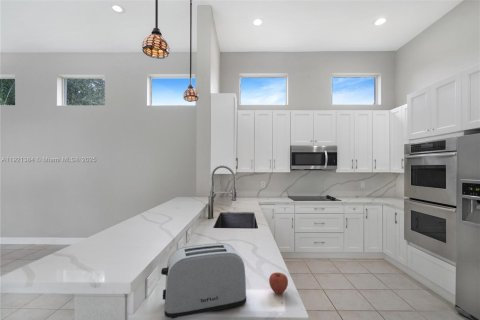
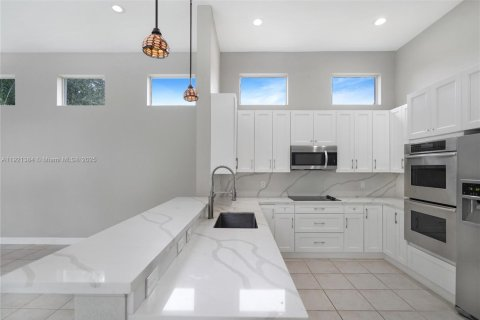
- toaster (203, 275)
- apple (278, 281)
